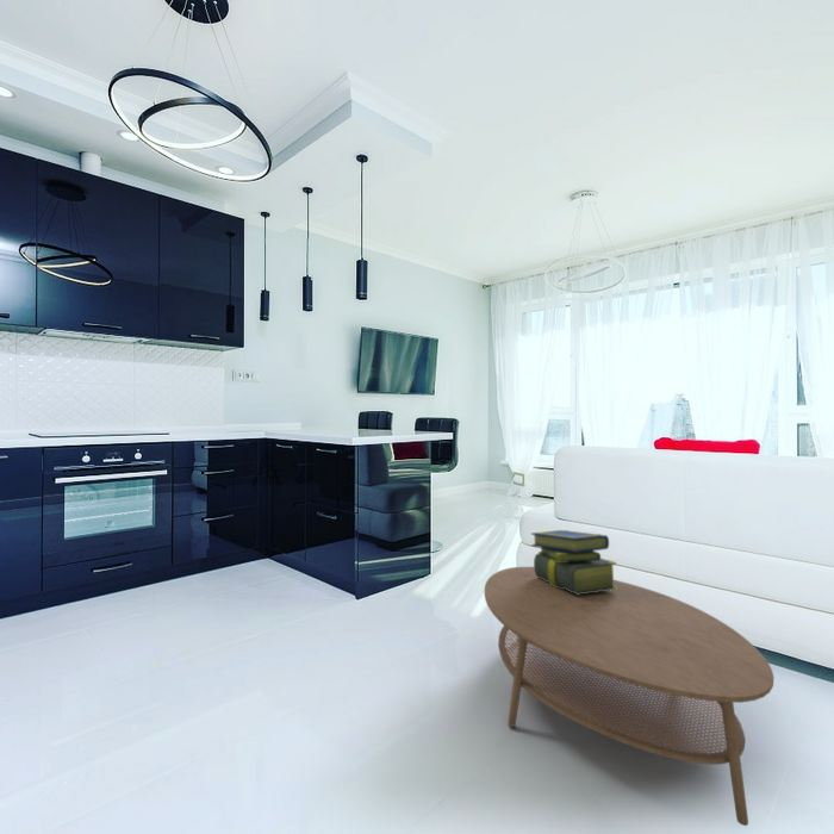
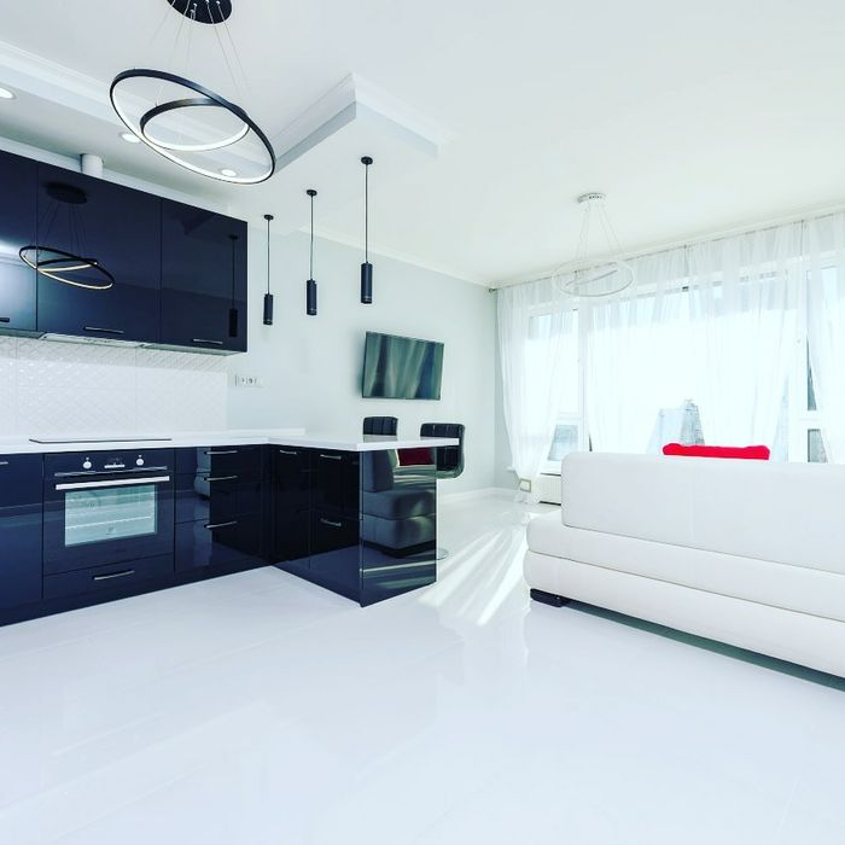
- coffee table (598, 658)
- stack of books (570, 556)
